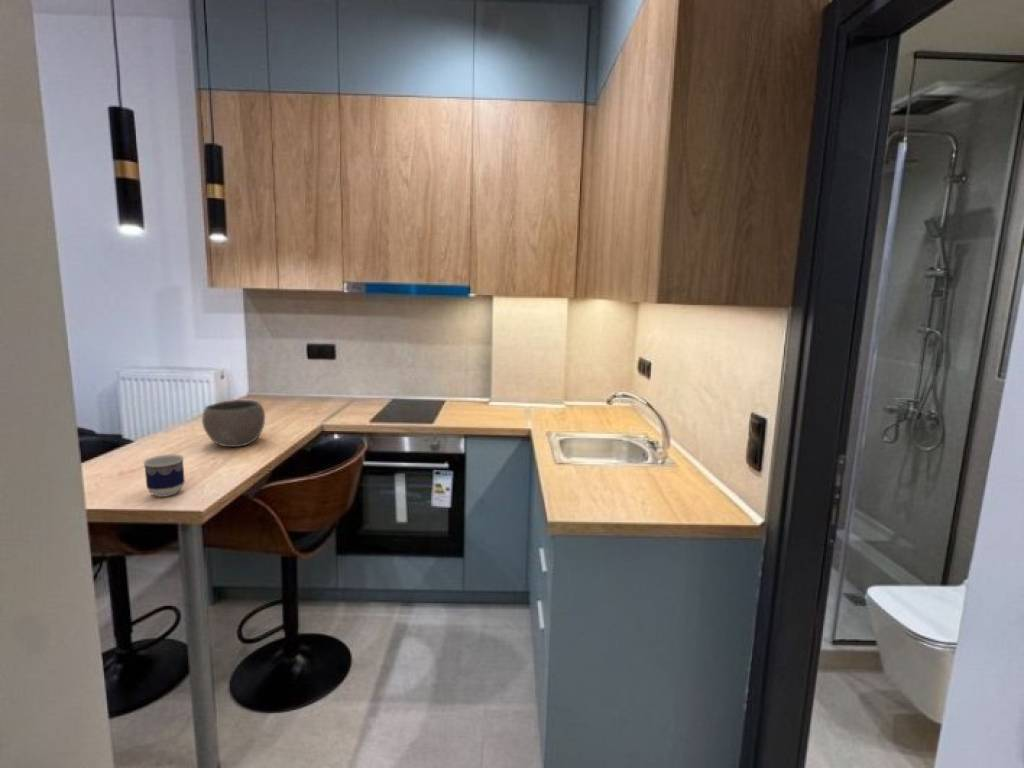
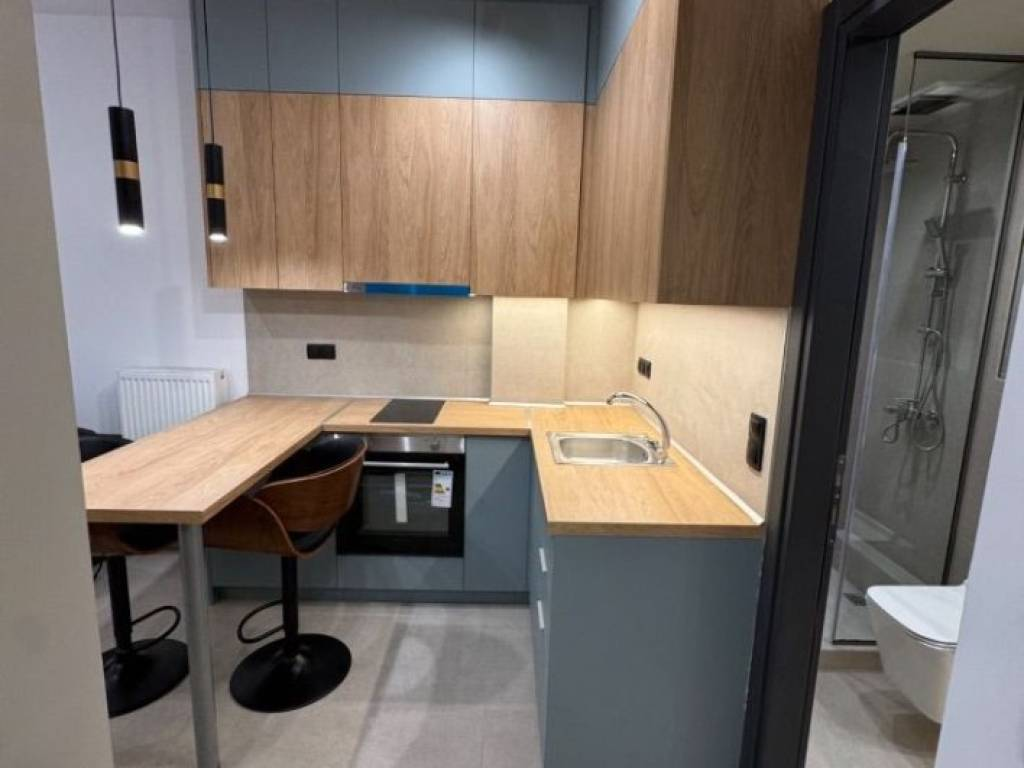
- bowl (234, 423)
- cup (167, 474)
